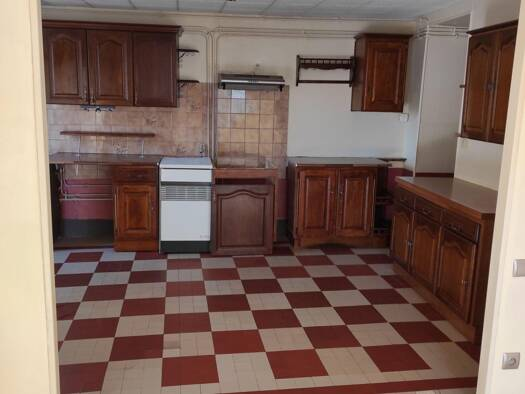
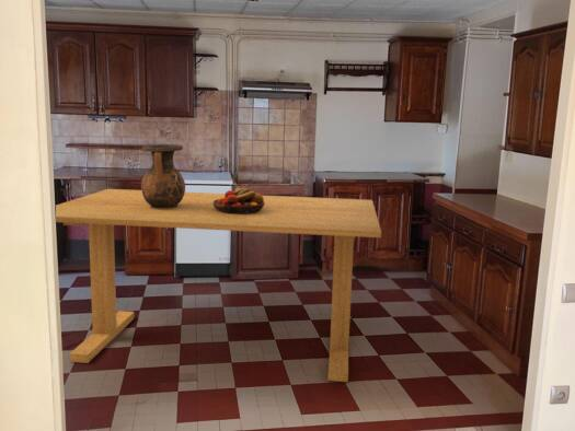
+ vase (163, 176)
+ fruit bowl (238, 199)
+ dining table (226, 230)
